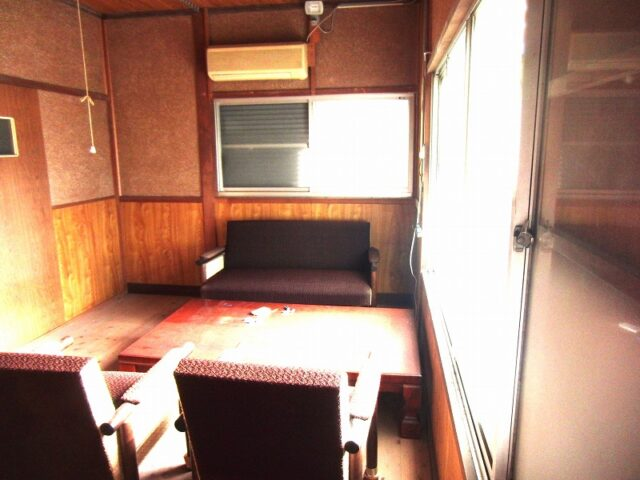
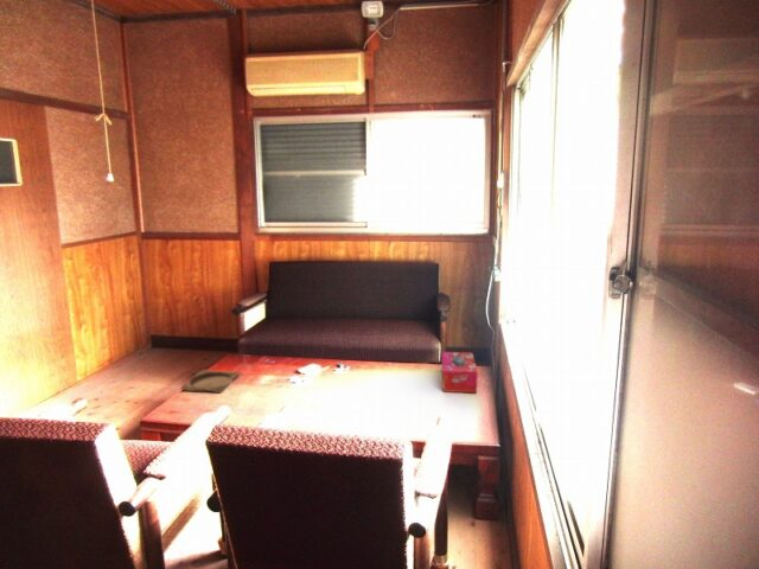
+ ashtray (211, 379)
+ tissue box (458, 371)
